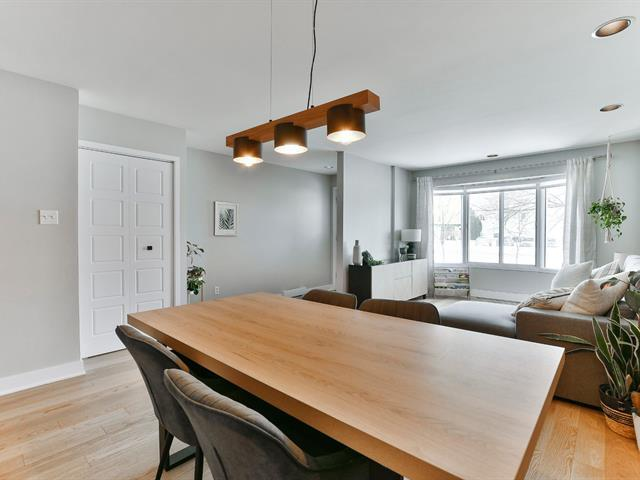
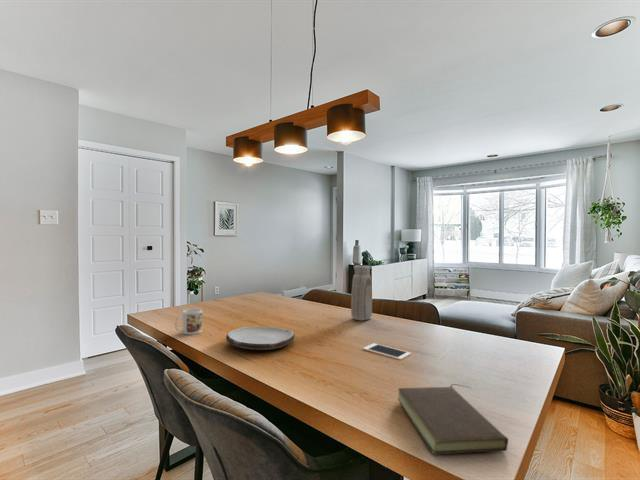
+ mug (188, 321)
+ cell phone (386, 351)
+ vase (361, 292)
+ book (454, 414)
+ plate (261, 337)
